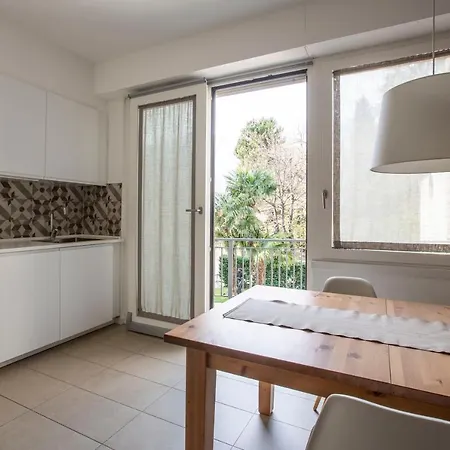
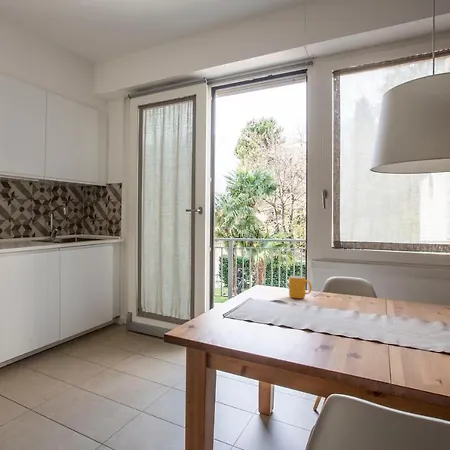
+ mug (300, 287)
